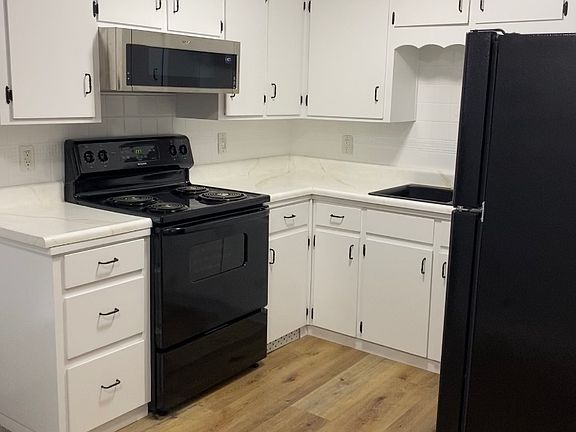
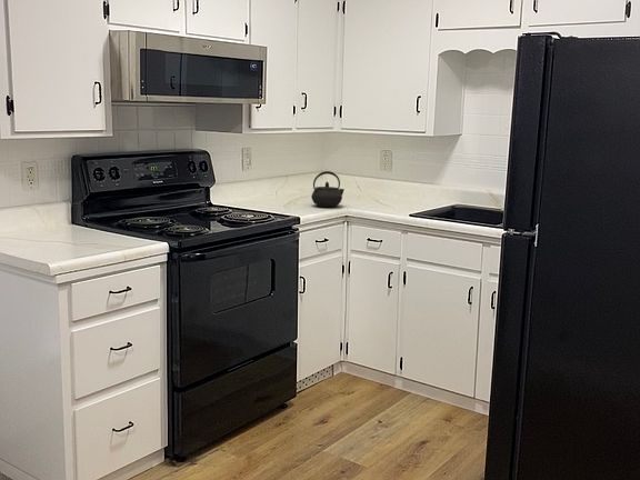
+ kettle (329, 188)
